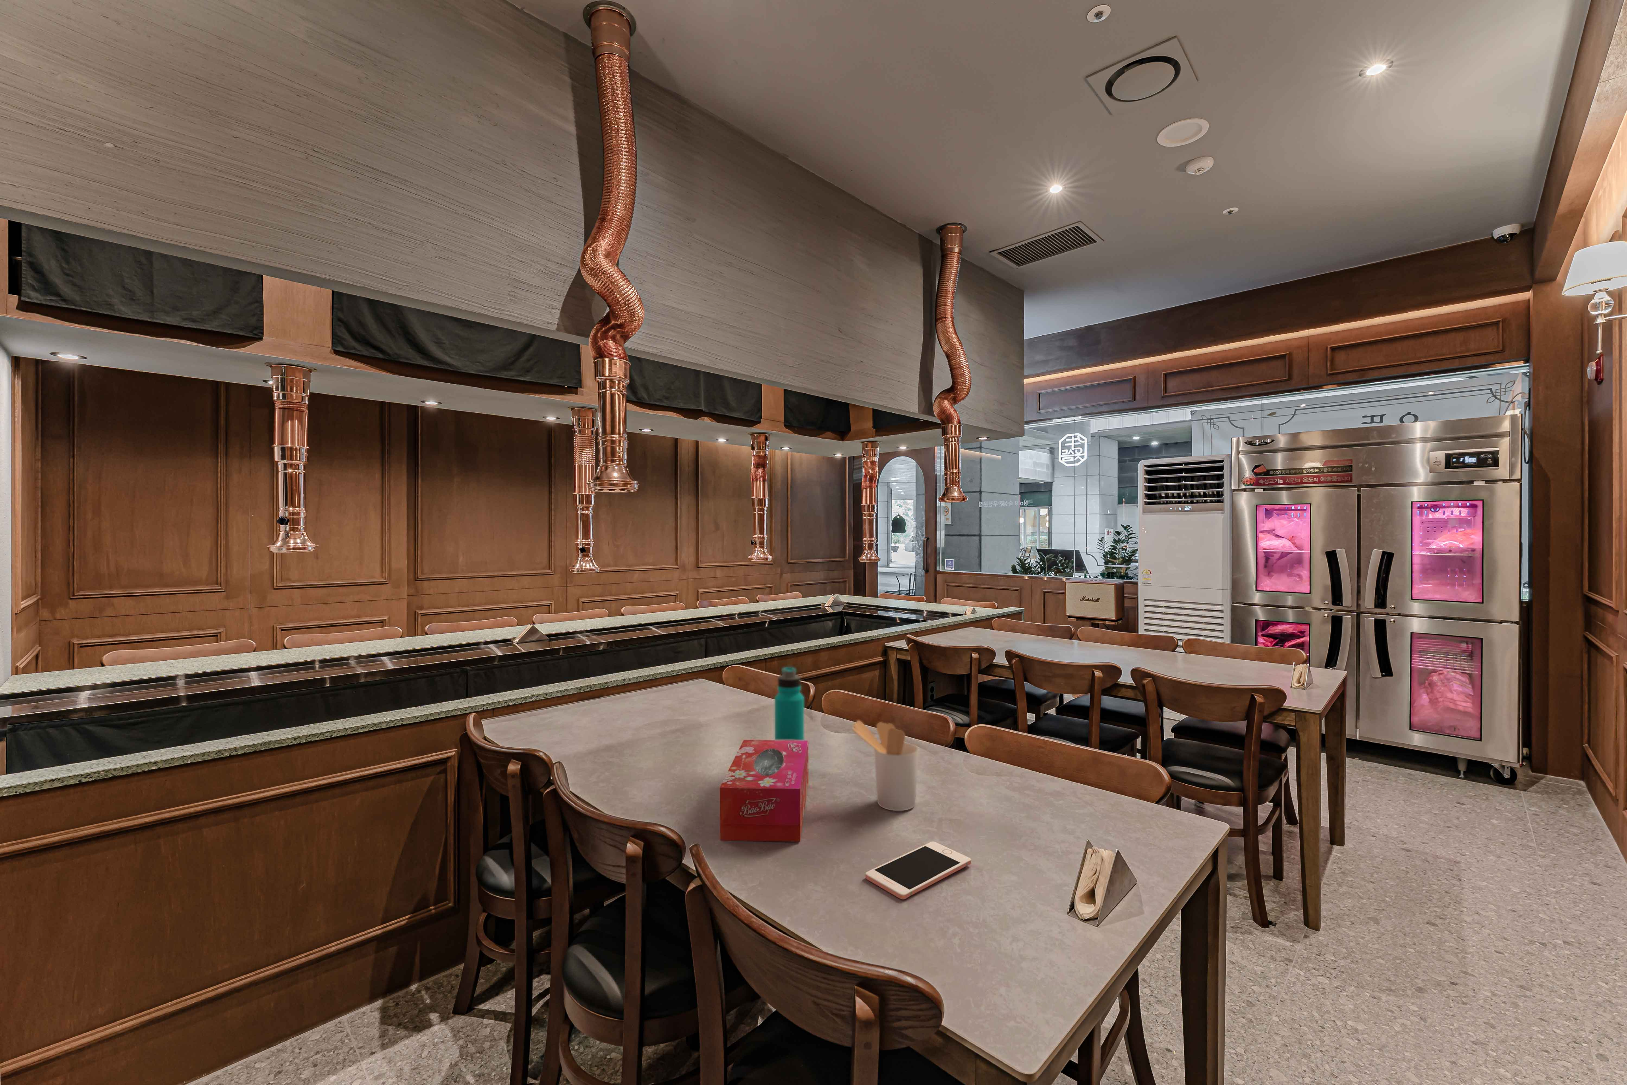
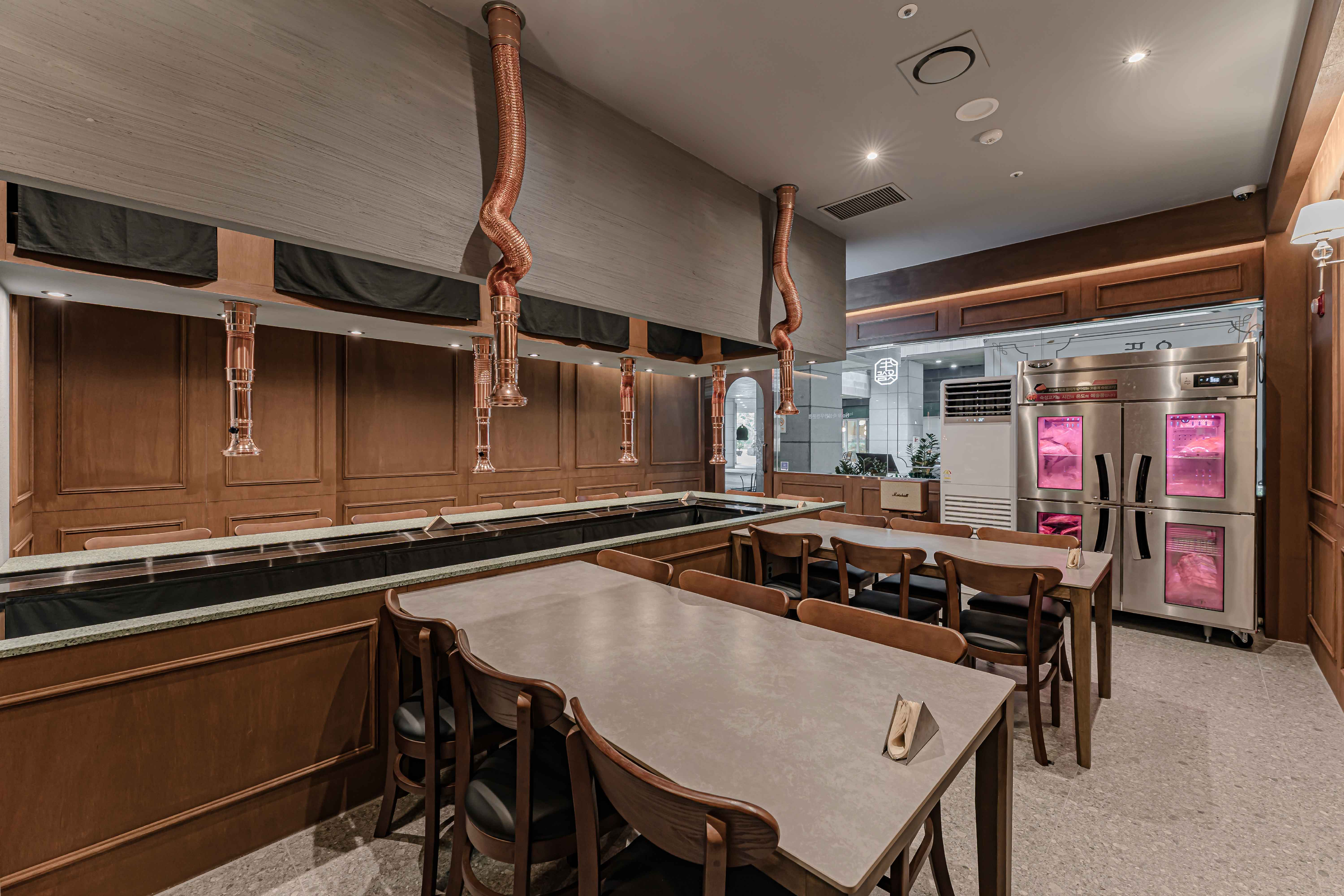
- utensil holder (884, 762)
- water bottle (789, 719)
- tissue box (769, 785)
- cell phone (919, 868)
